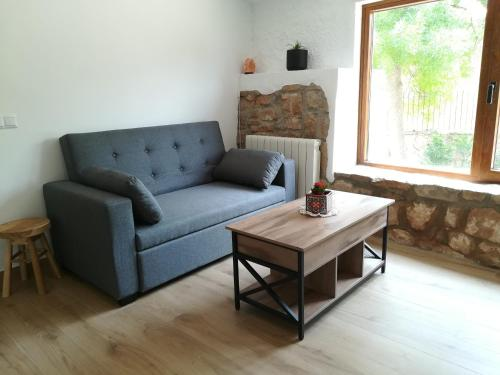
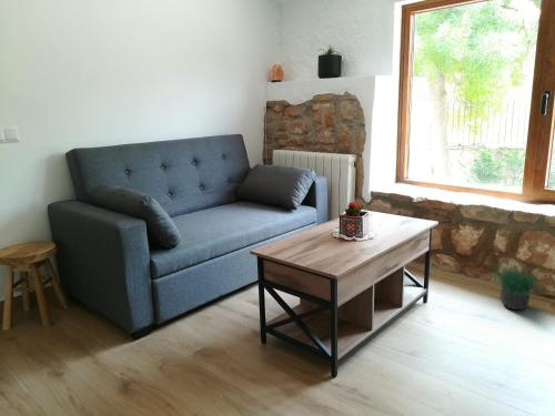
+ potted plant (516, 278)
